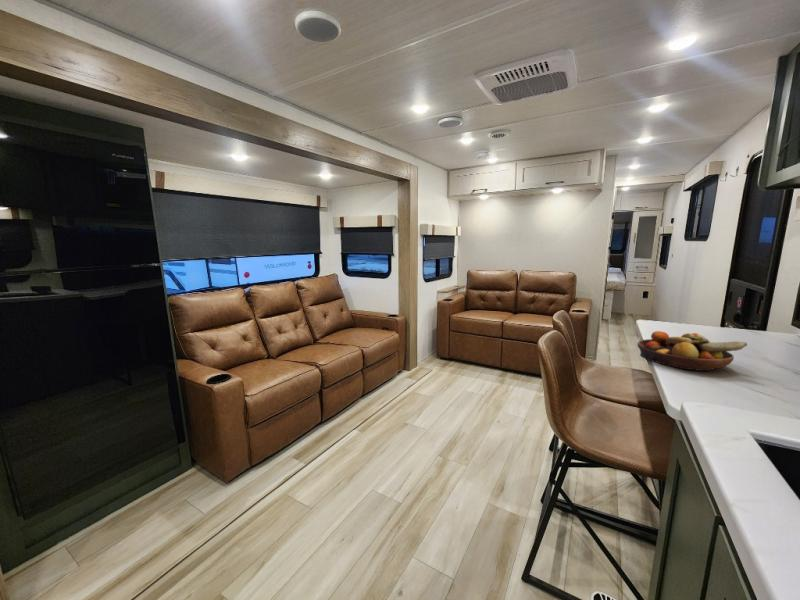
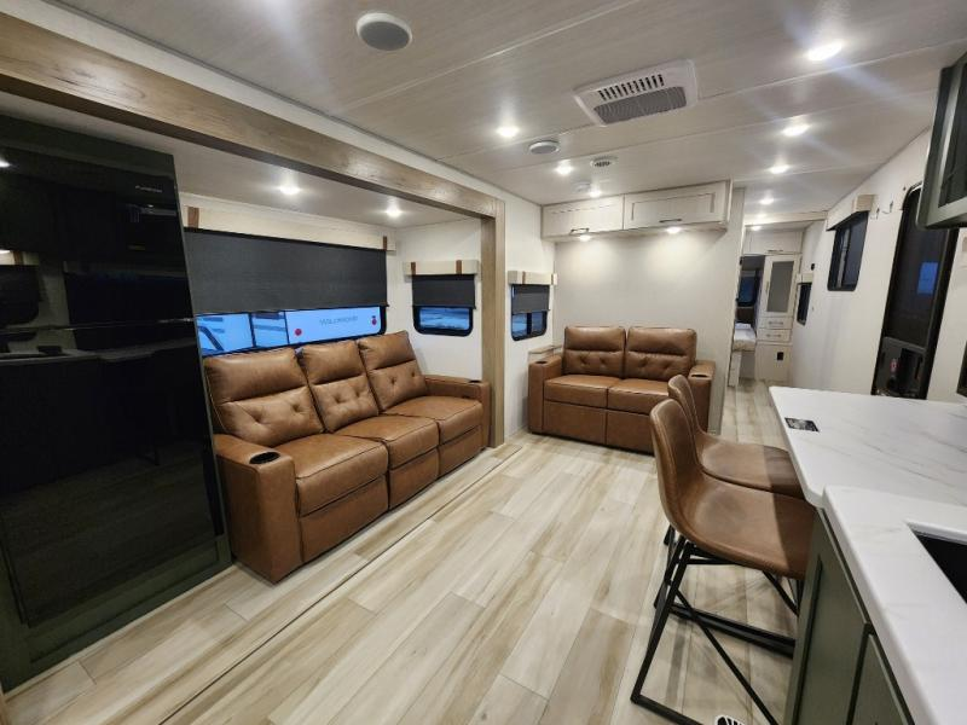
- fruit bowl (683, 345)
